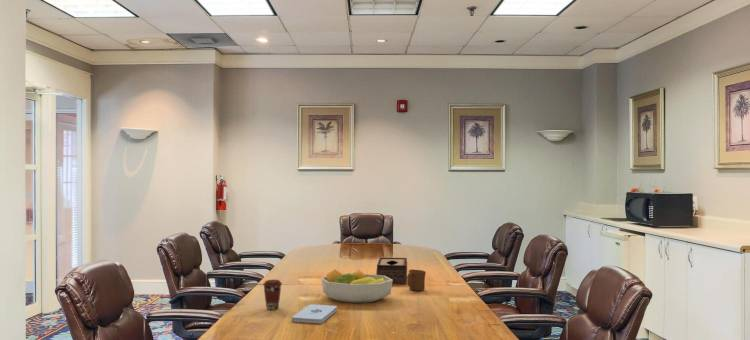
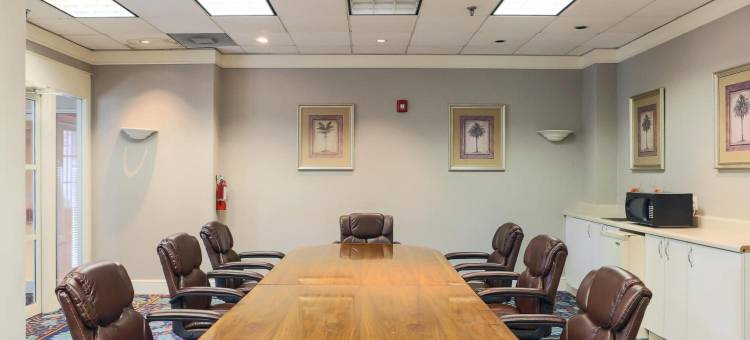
- fruit bowl (356, 284)
- mug (415, 280)
- coffee cup (272, 294)
- notepad (315, 313)
- tissue box (392, 270)
